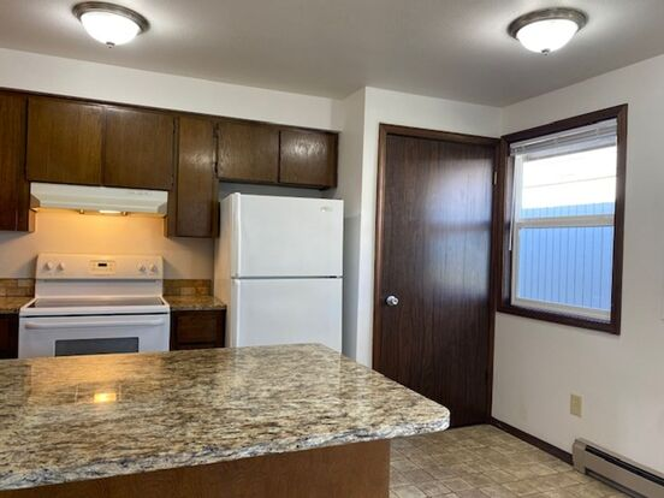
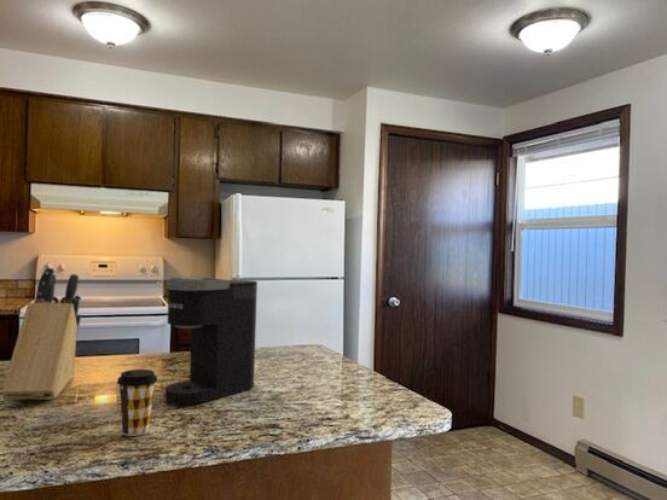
+ coffee cup (137, 401)
+ coffee maker (213, 335)
+ knife block (47, 326)
